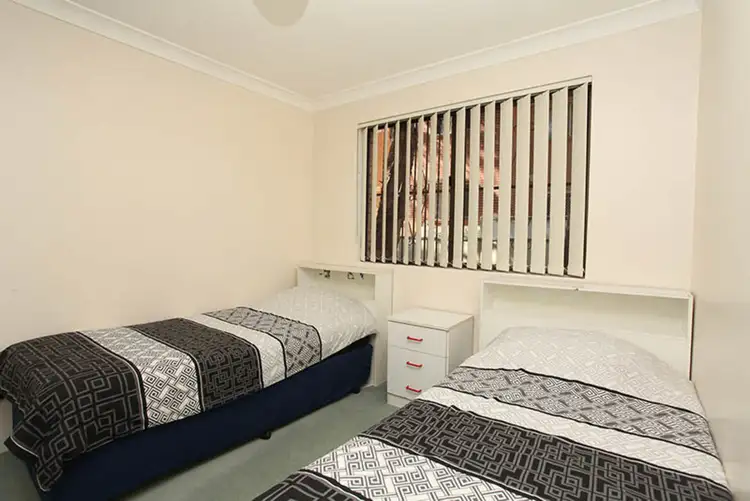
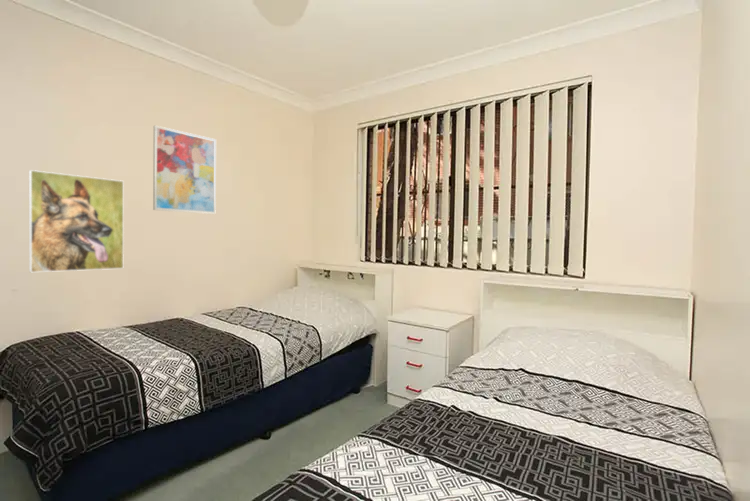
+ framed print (79, 223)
+ wall art (186, 172)
